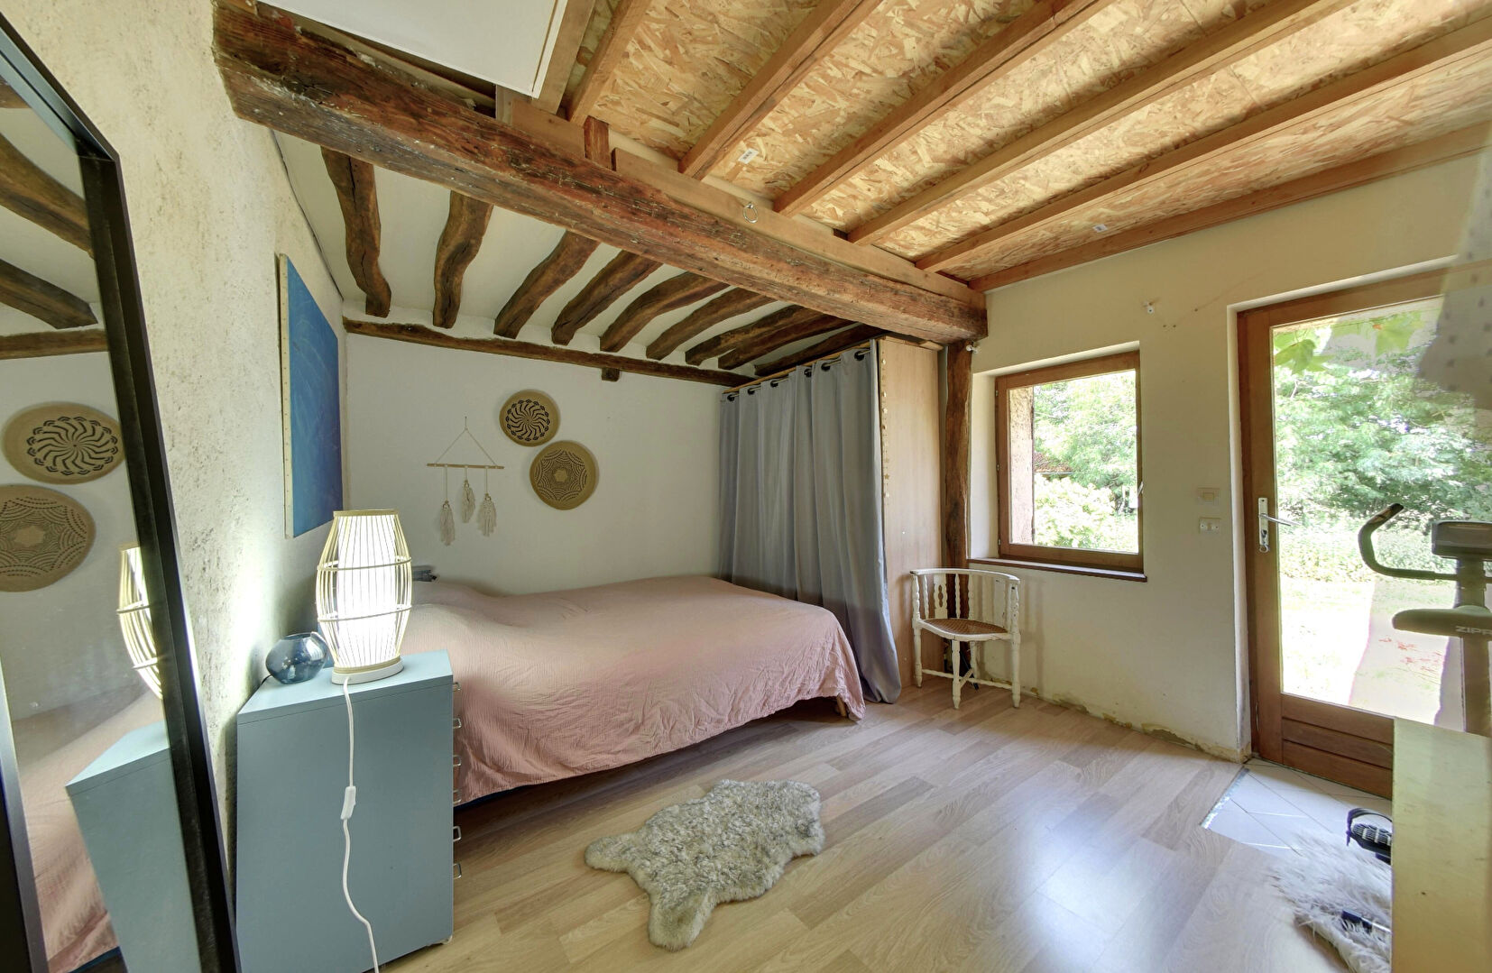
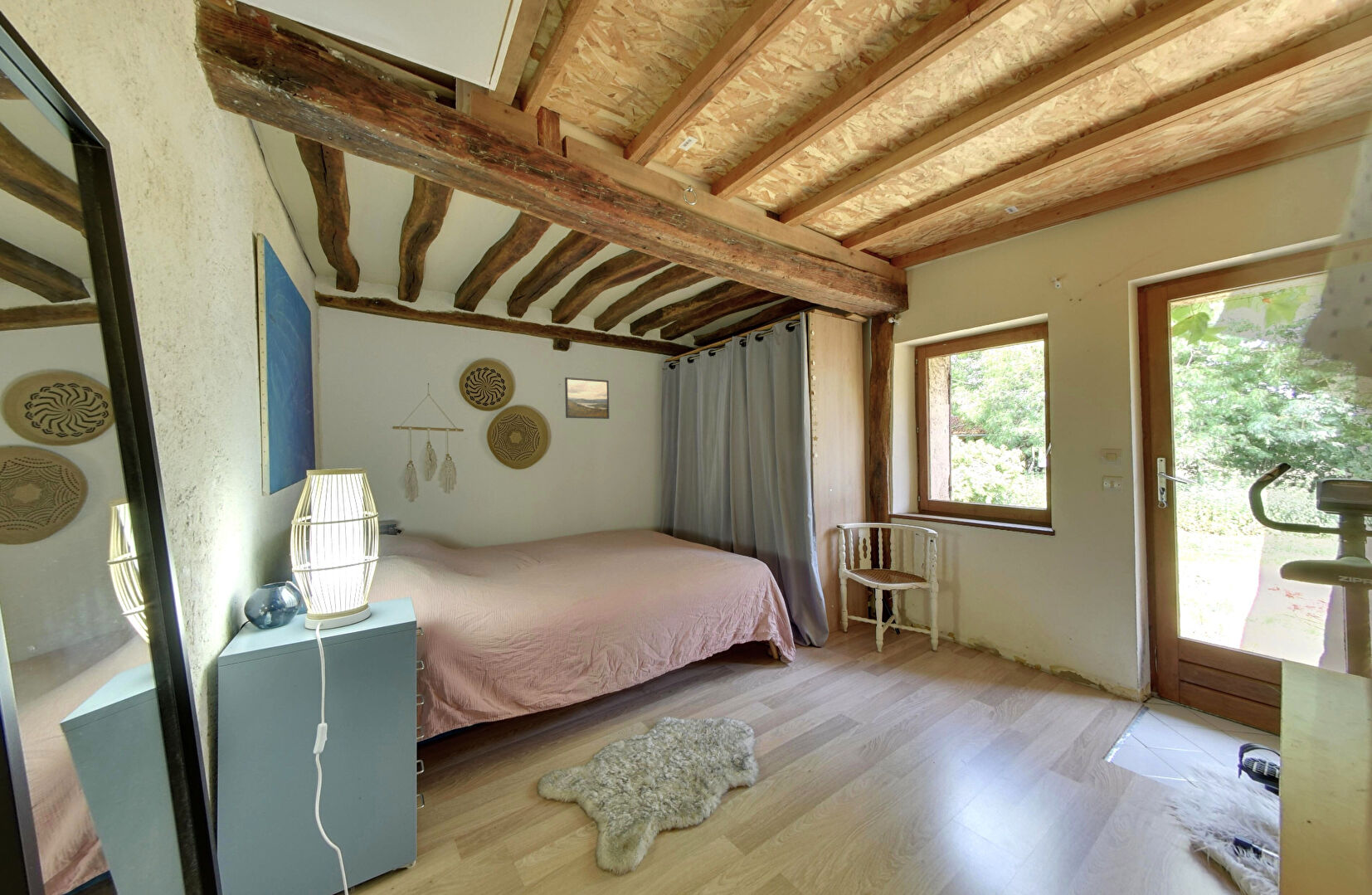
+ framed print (587, 398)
